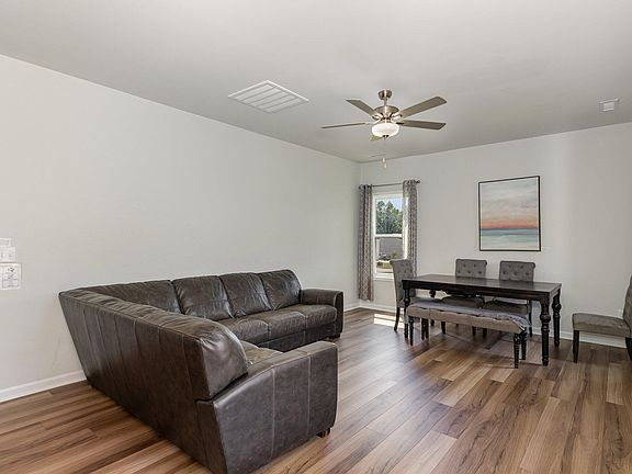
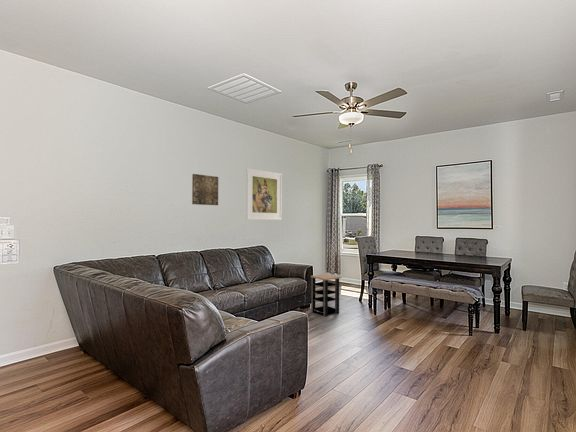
+ side table (325, 294)
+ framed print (265, 195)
+ wall art (205, 190)
